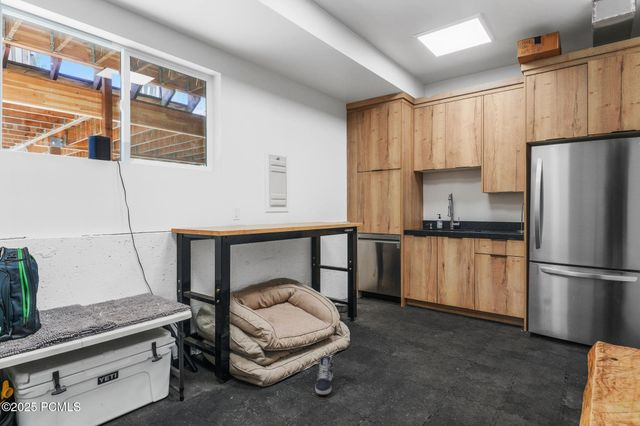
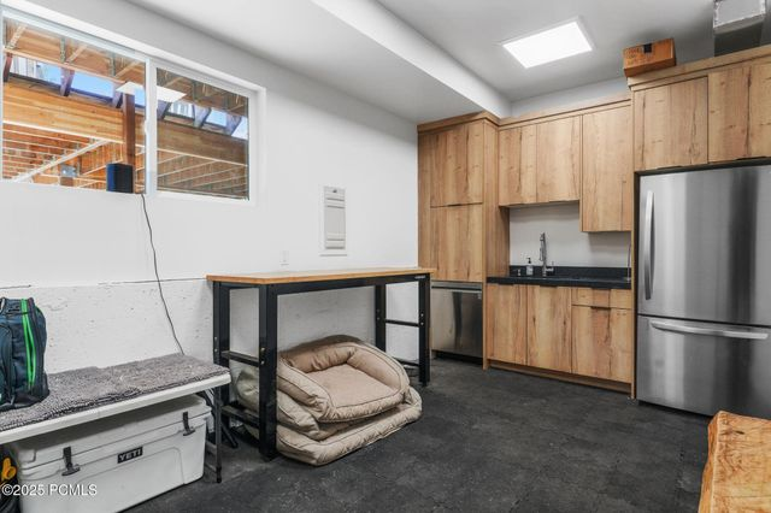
- sneaker (324, 372)
